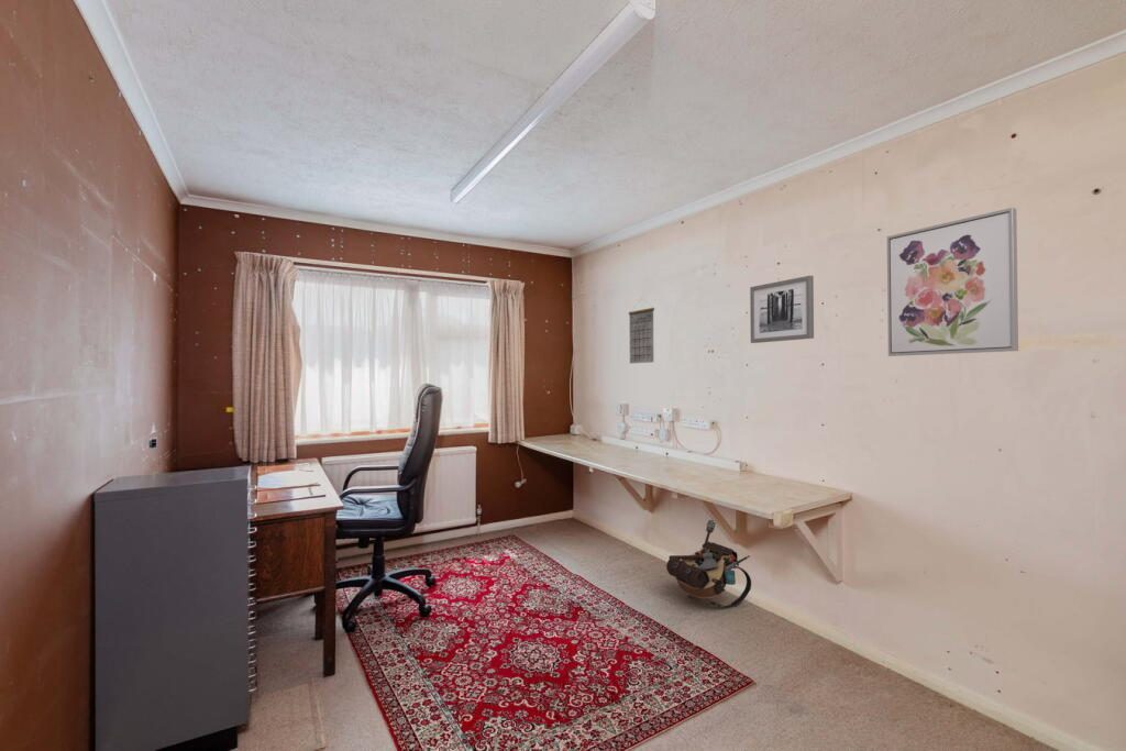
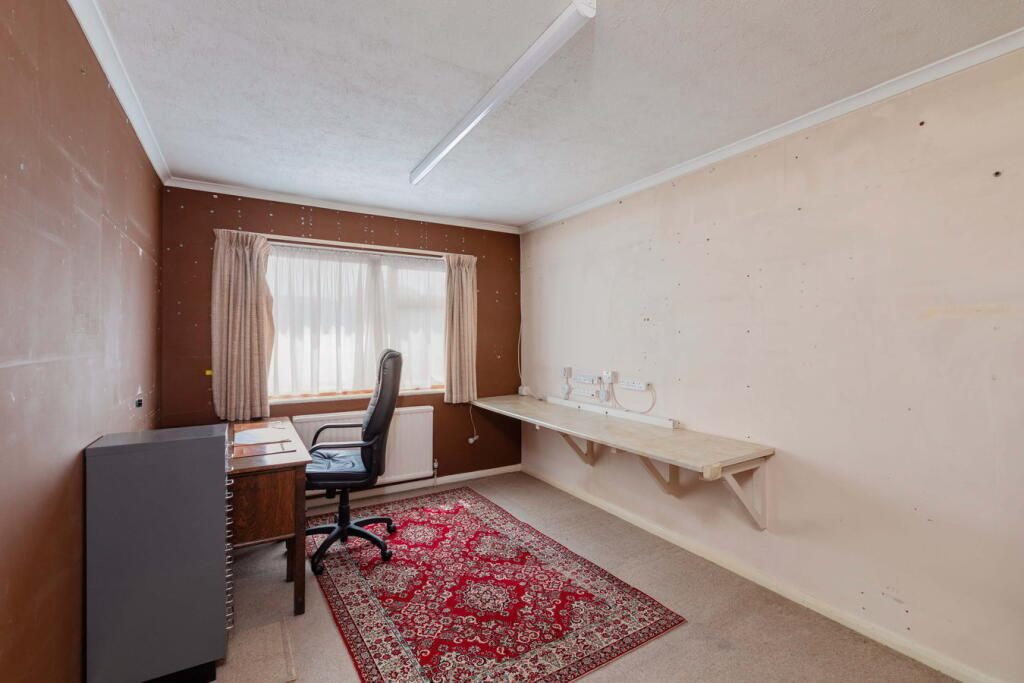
- wall art (780, 311)
- backpack (706, 566)
- wall art (947, 288)
- calendar (641, 330)
